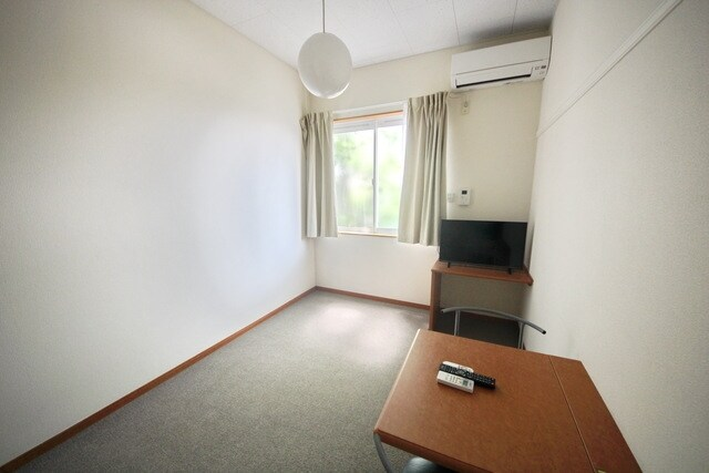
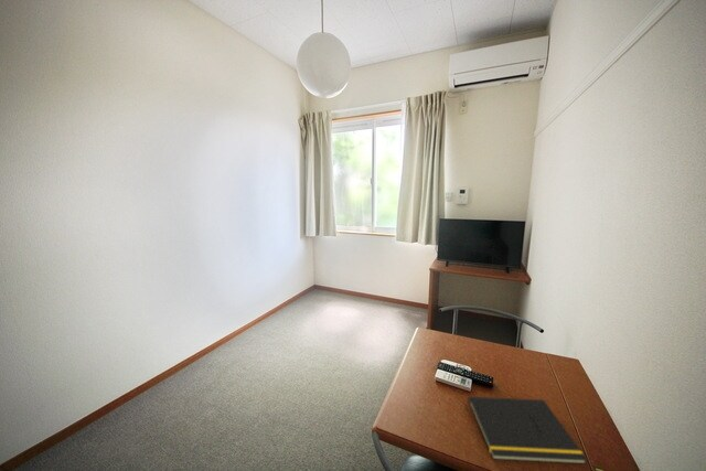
+ notepad (521, 426)
